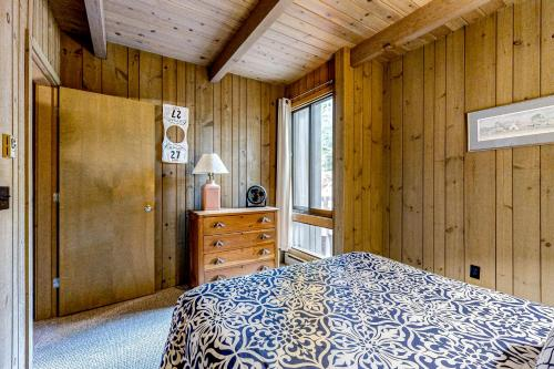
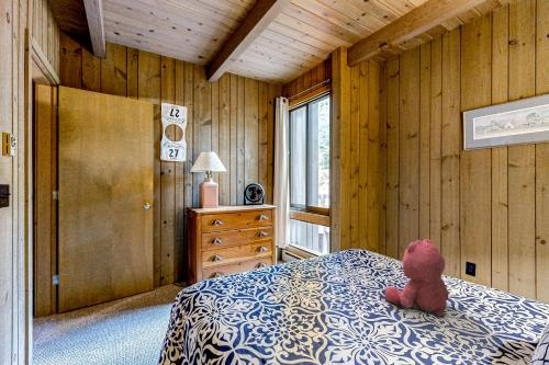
+ teddy bear (418, 271)
